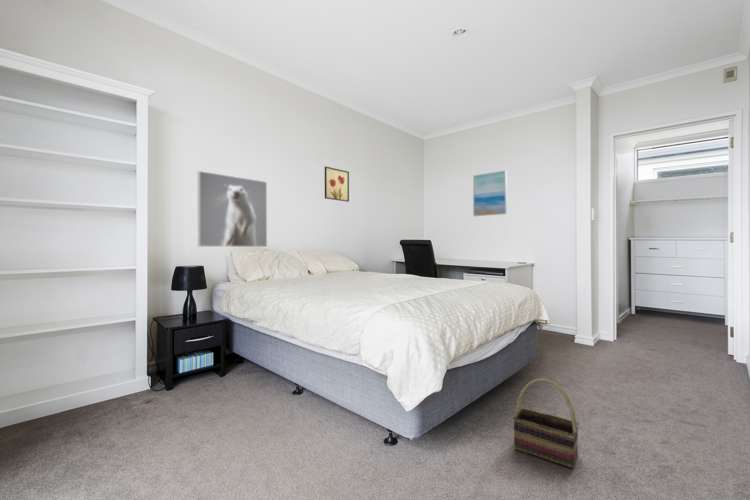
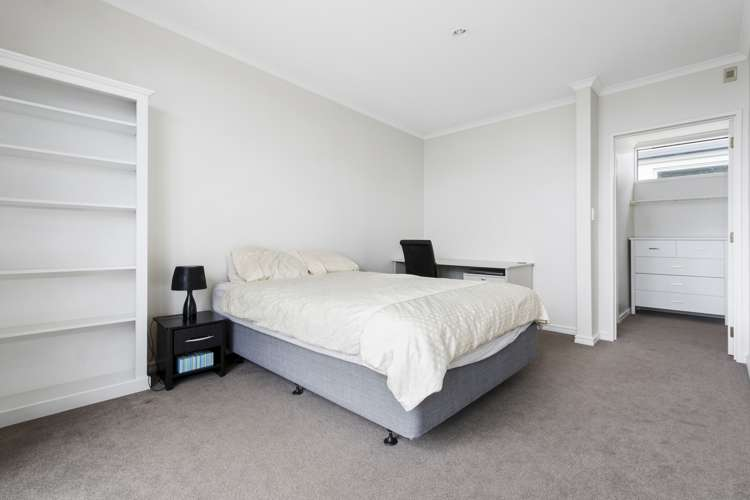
- basket (545, 415)
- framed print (234, 211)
- wall art (489, 194)
- wall art (336, 184)
